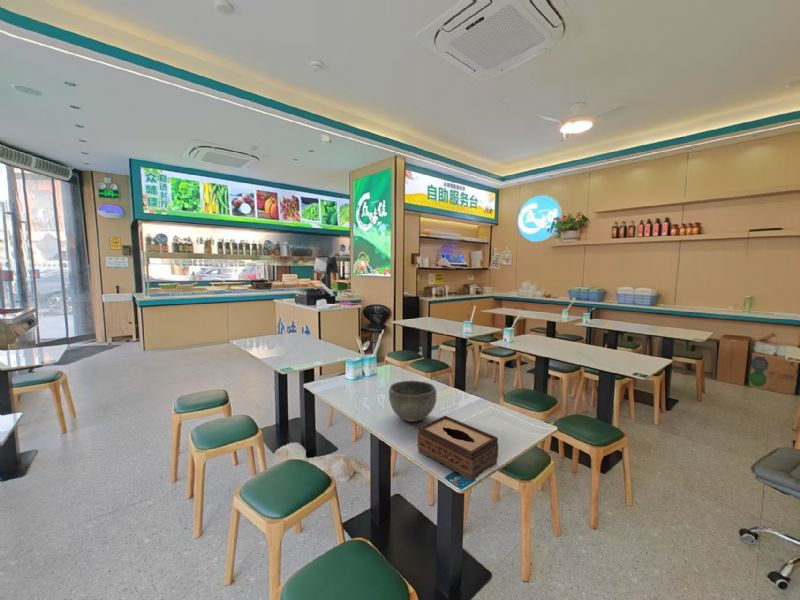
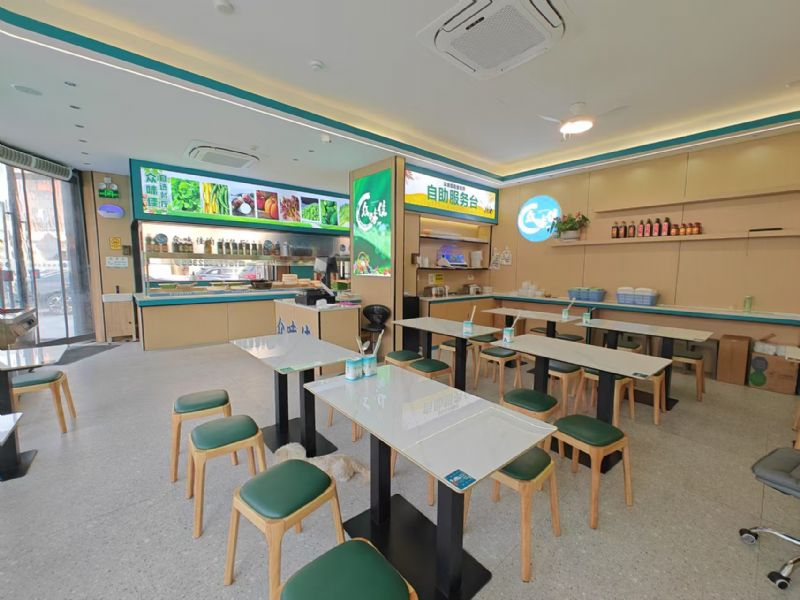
- bowl (412, 402)
- tissue box (456, 445)
